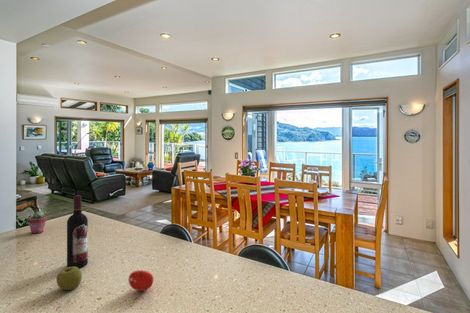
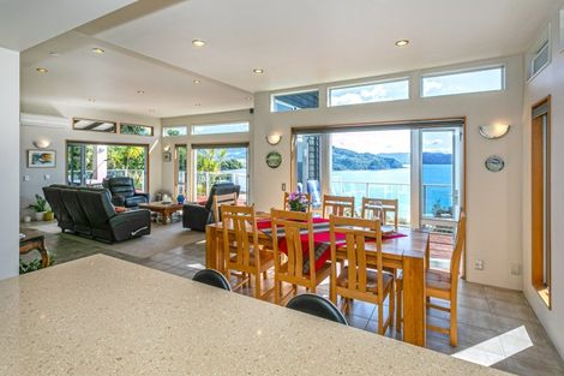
- wine bottle (77, 230)
- fruit (141, 279)
- apple (69, 278)
- potted succulent (37, 221)
